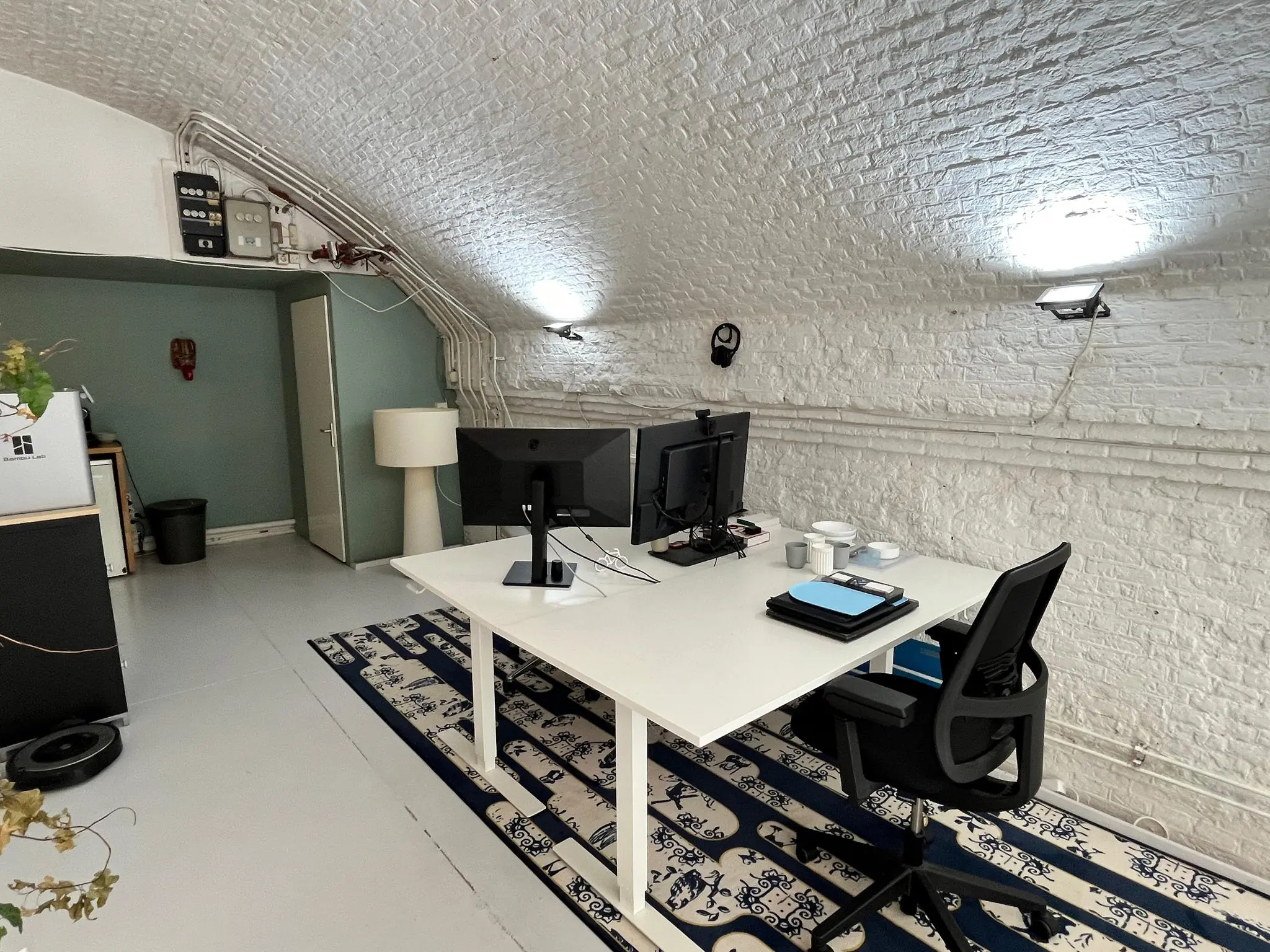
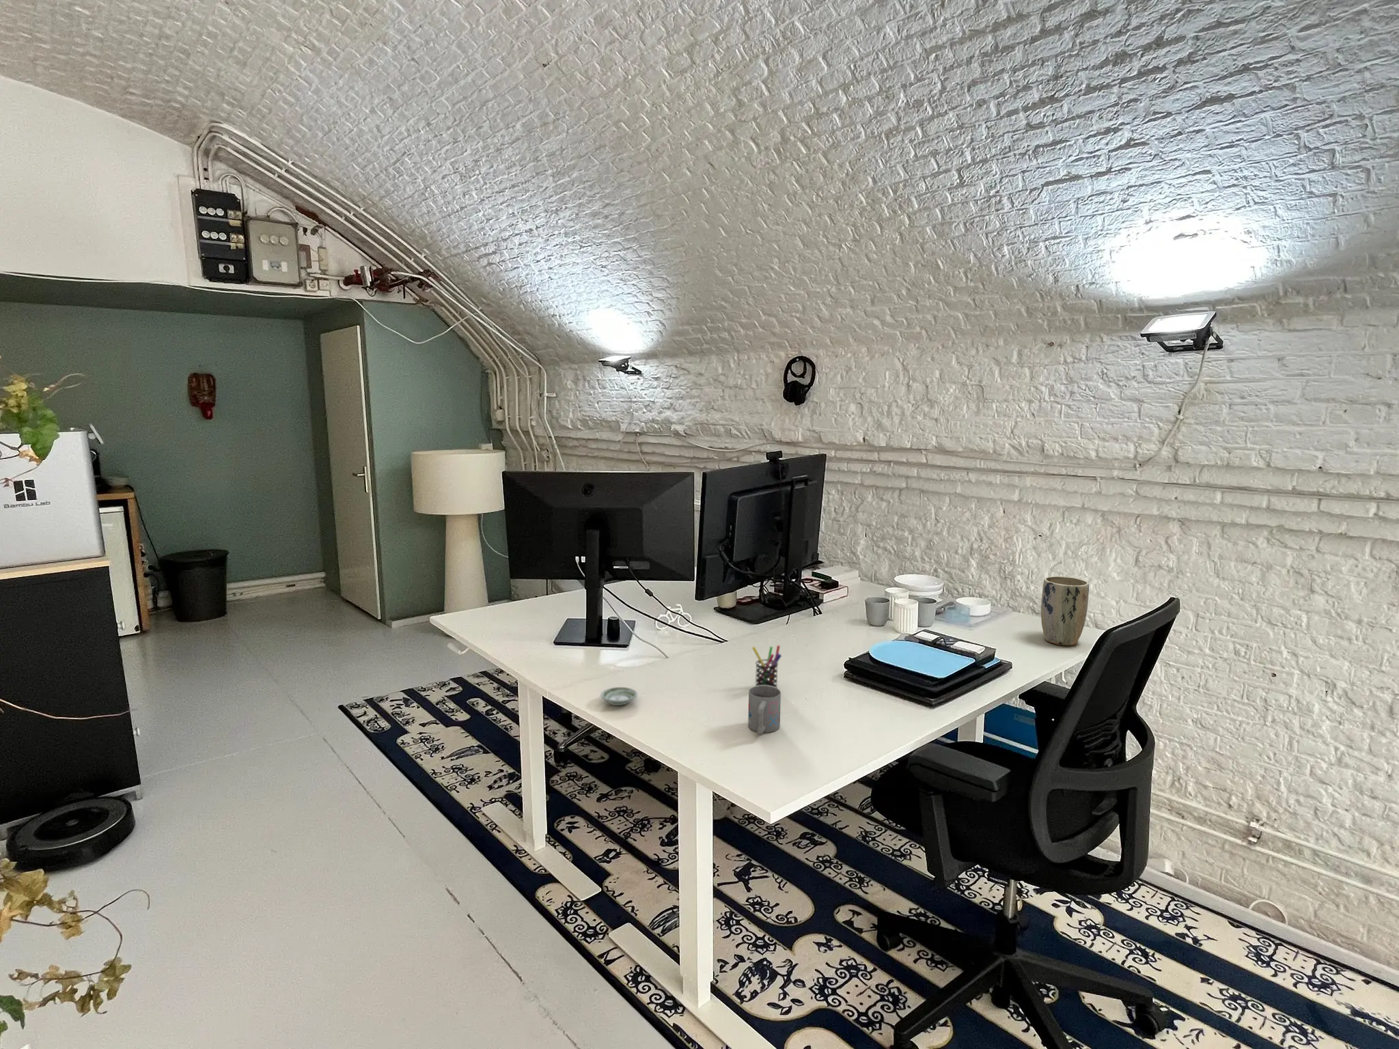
+ plant pot (1063, 610)
+ saucer (619, 697)
+ mug (763, 712)
+ pen holder (769, 666)
